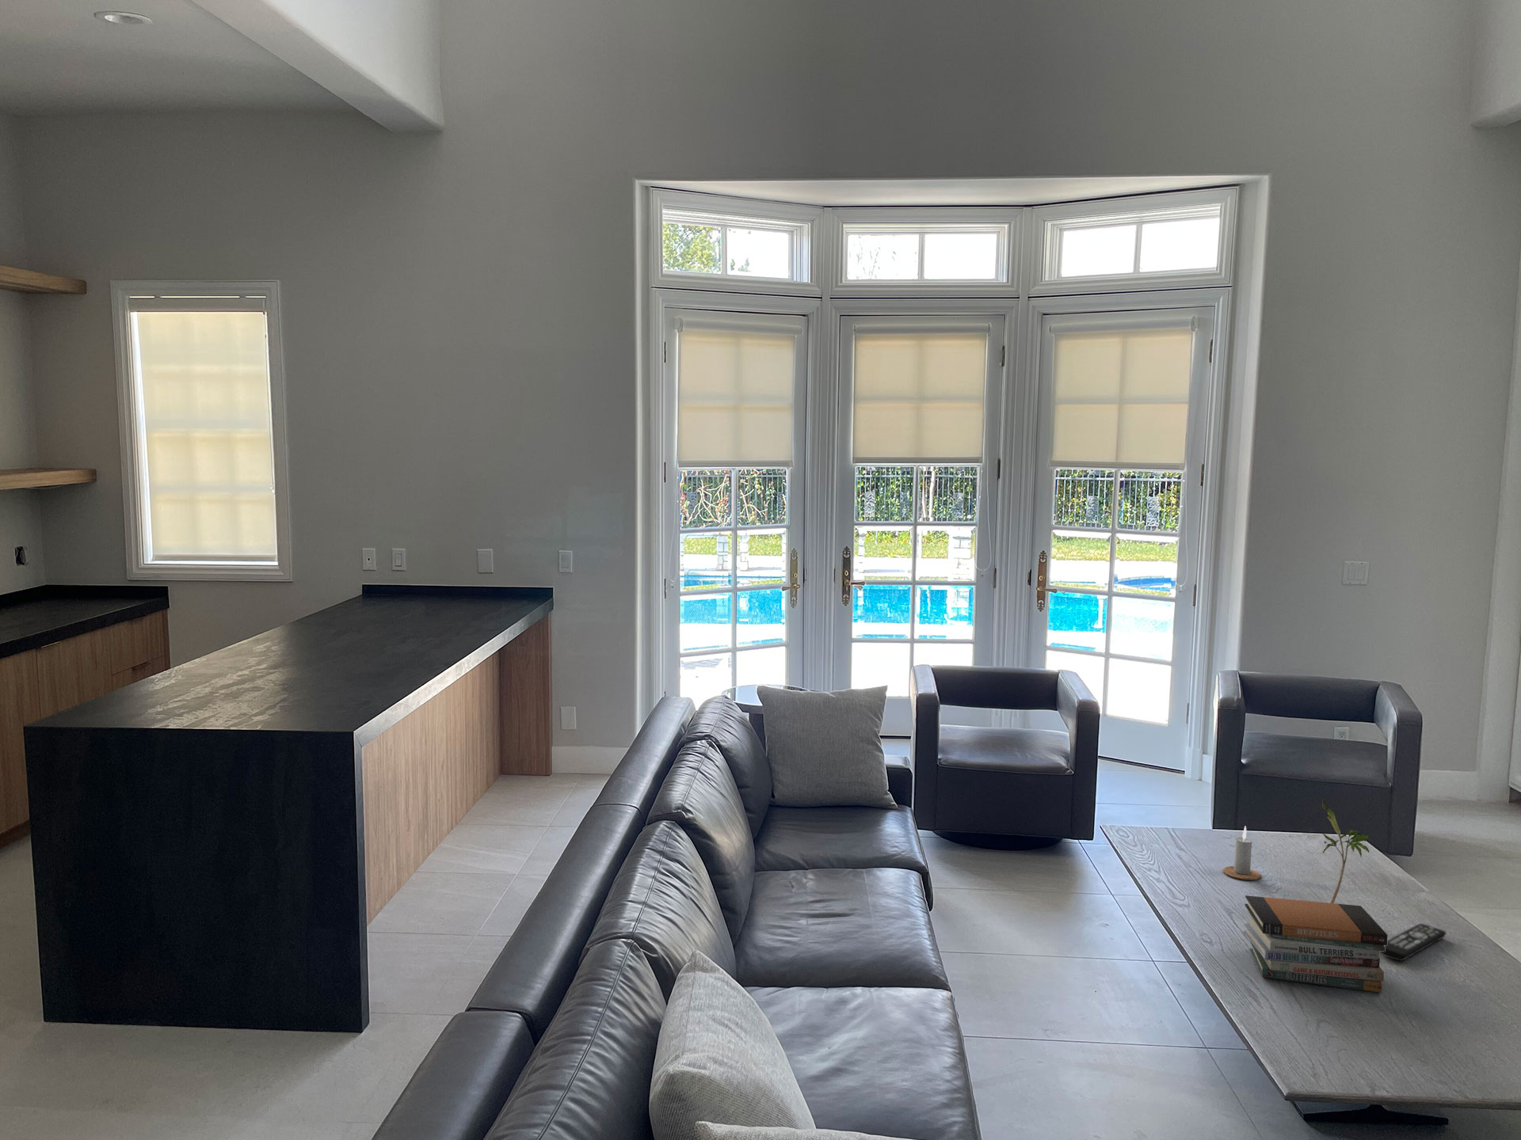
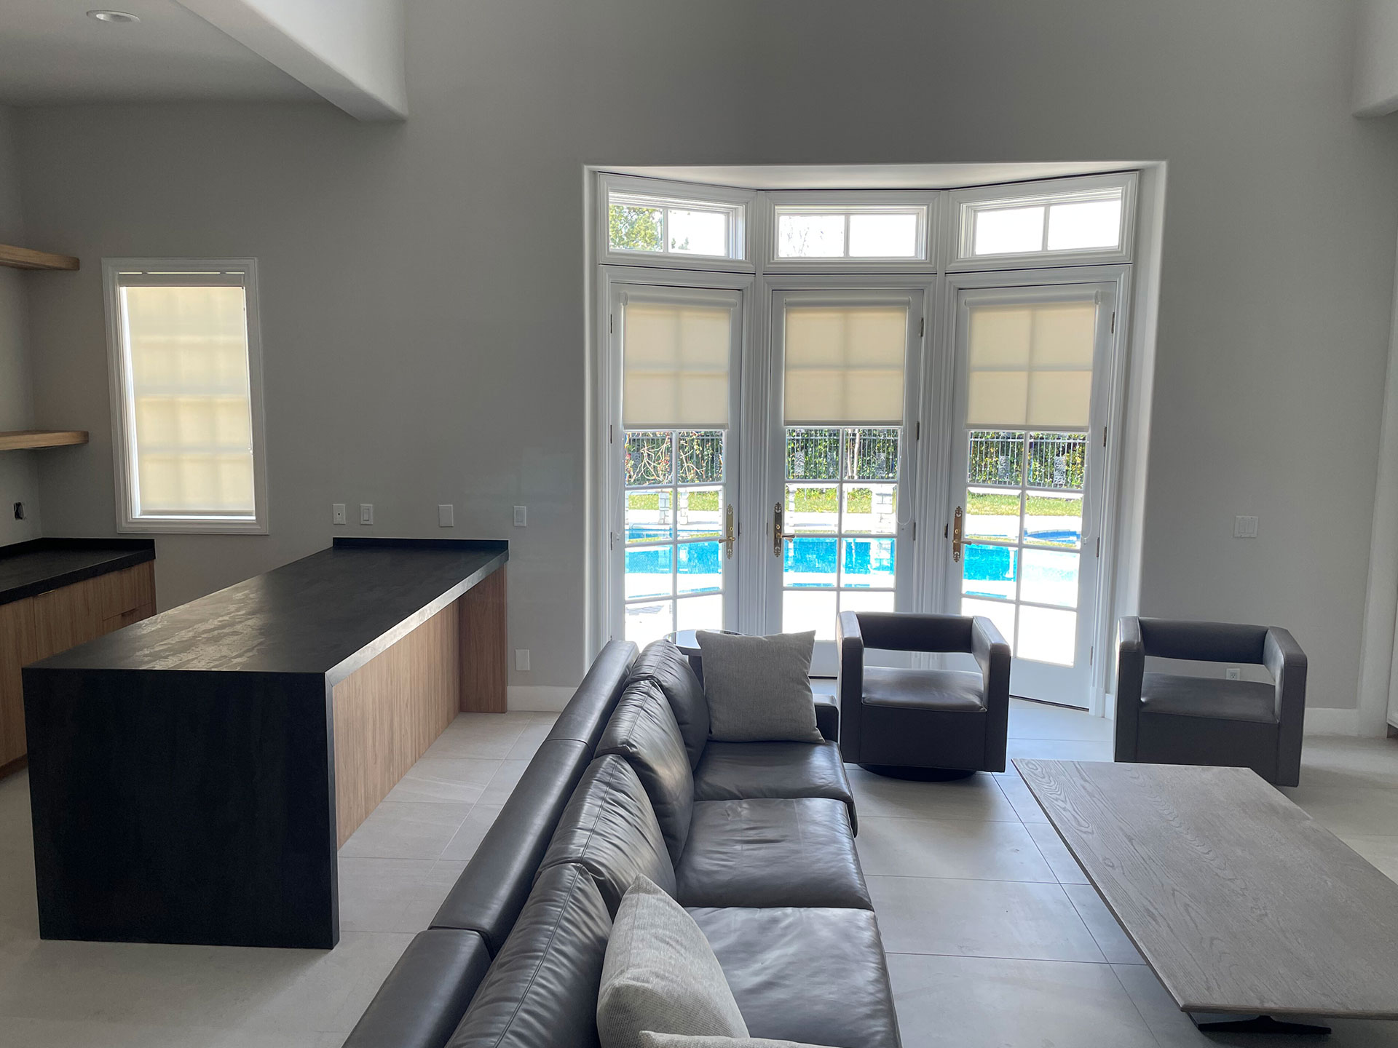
- book stack (1311, 941)
- plant (1343, 859)
- remote control (1412, 941)
- candle (1243, 849)
